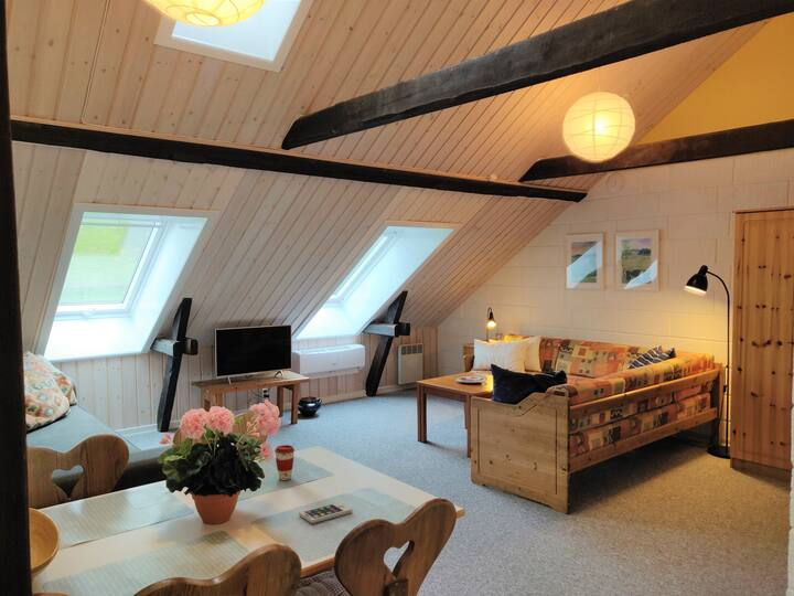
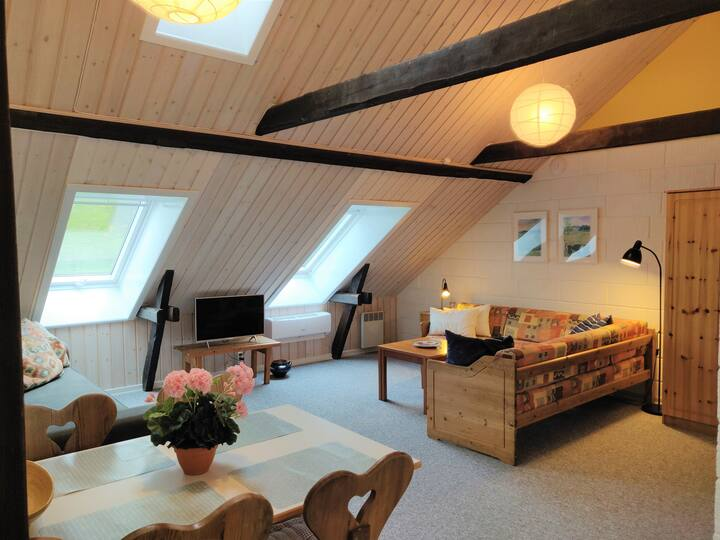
- coffee cup (285, 462)
- smartphone (325, 512)
